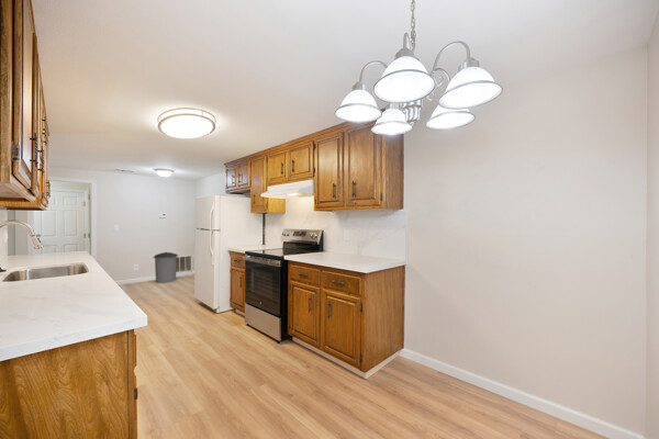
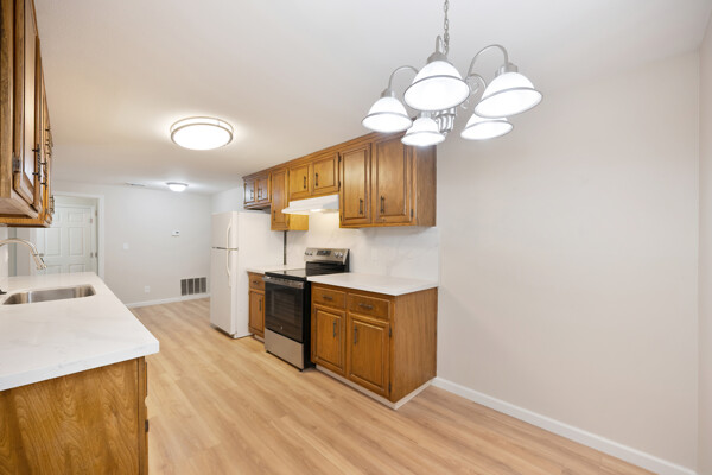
- trash can (166, 266)
